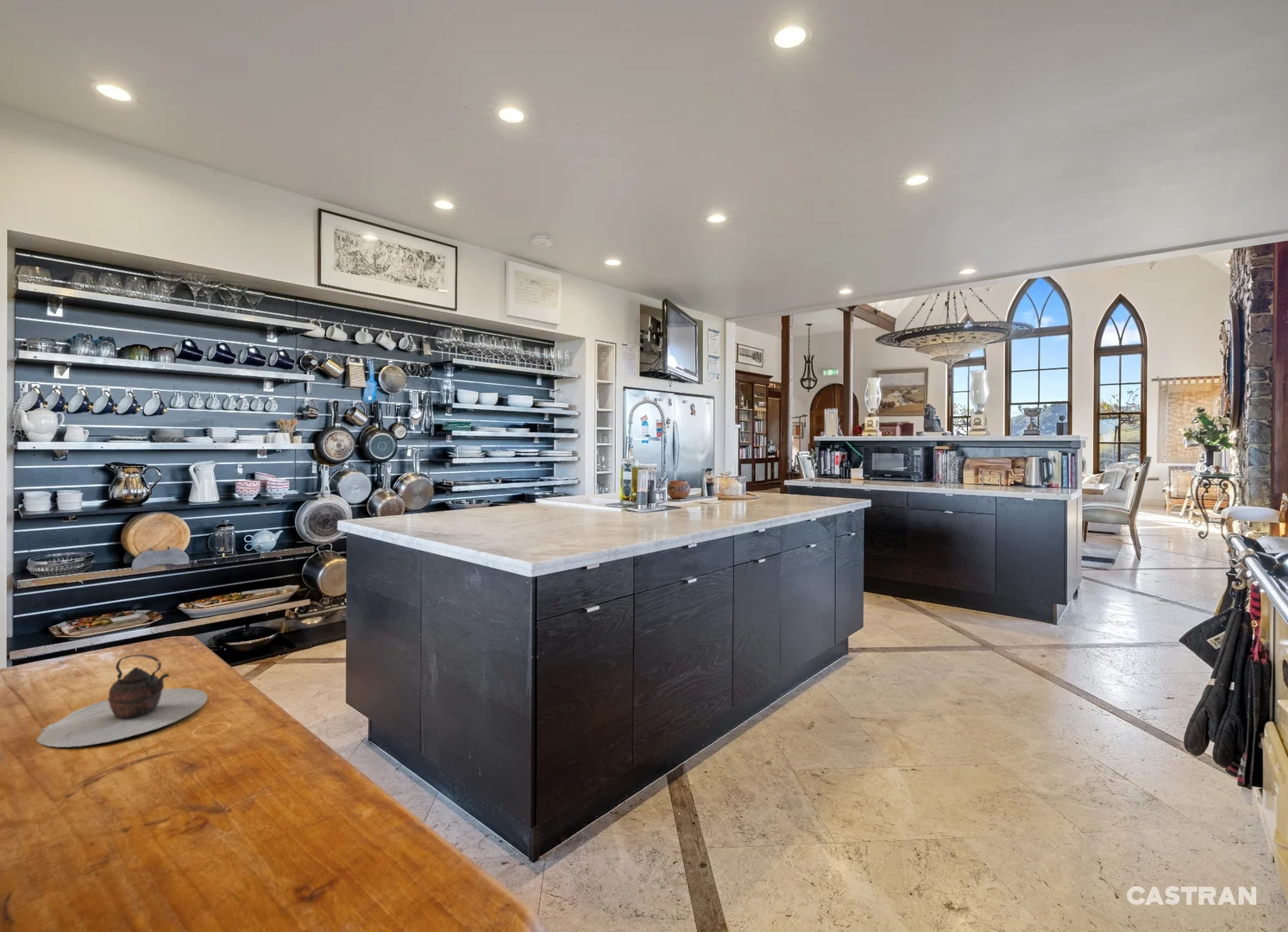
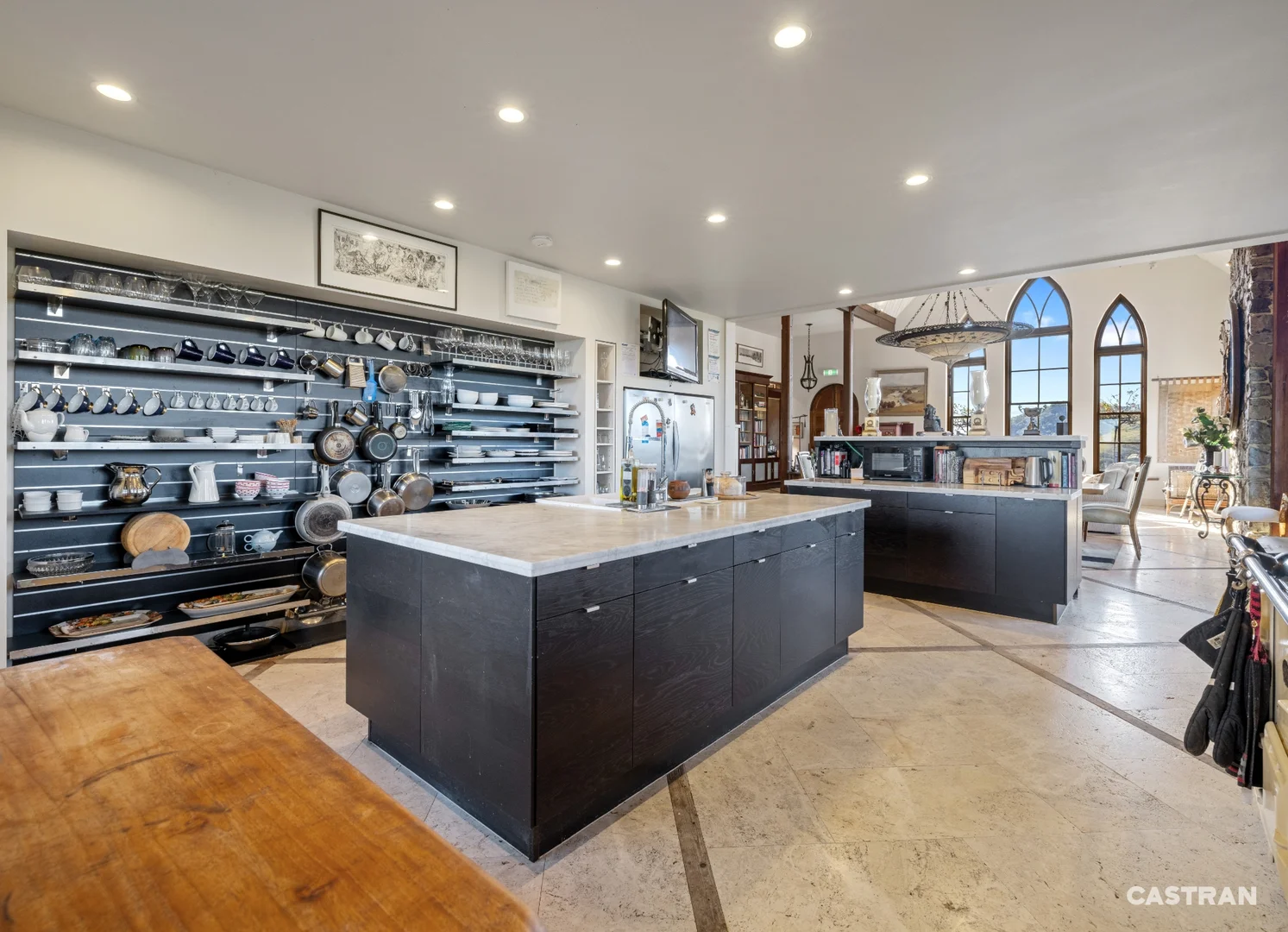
- teapot (128, 685)
